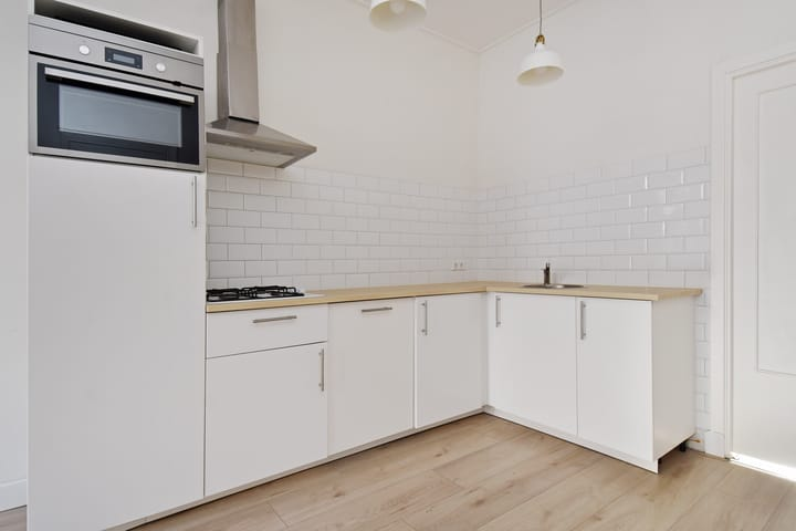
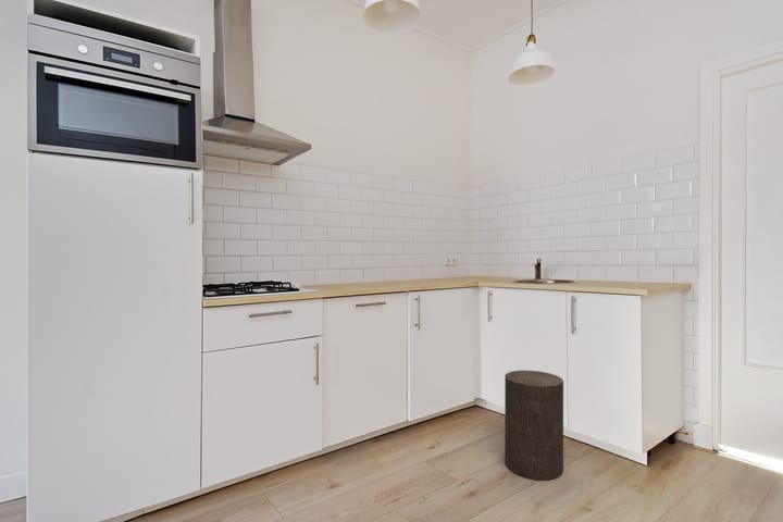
+ stool (533, 421)
